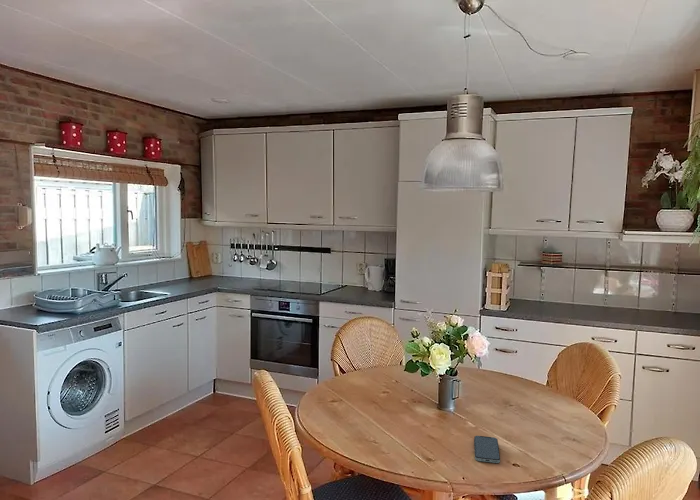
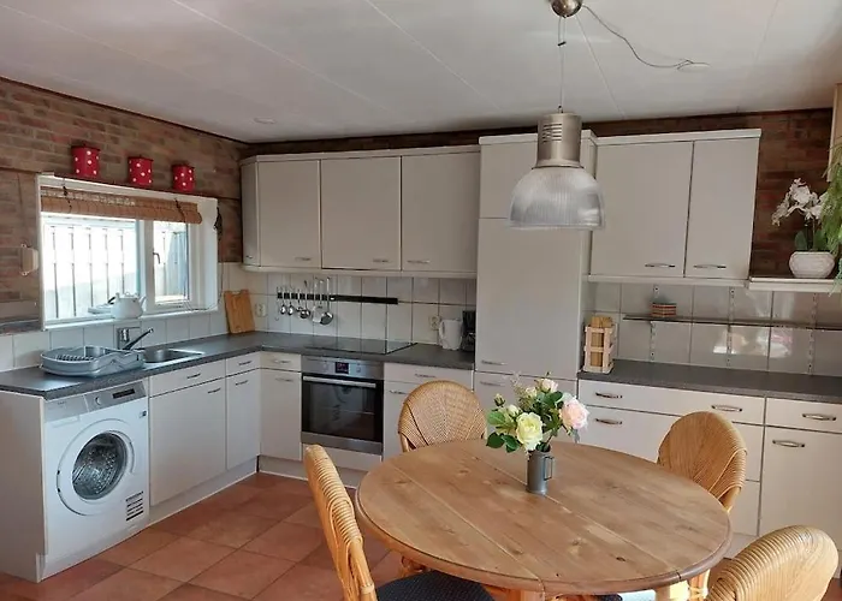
- smartphone (486, 448)
